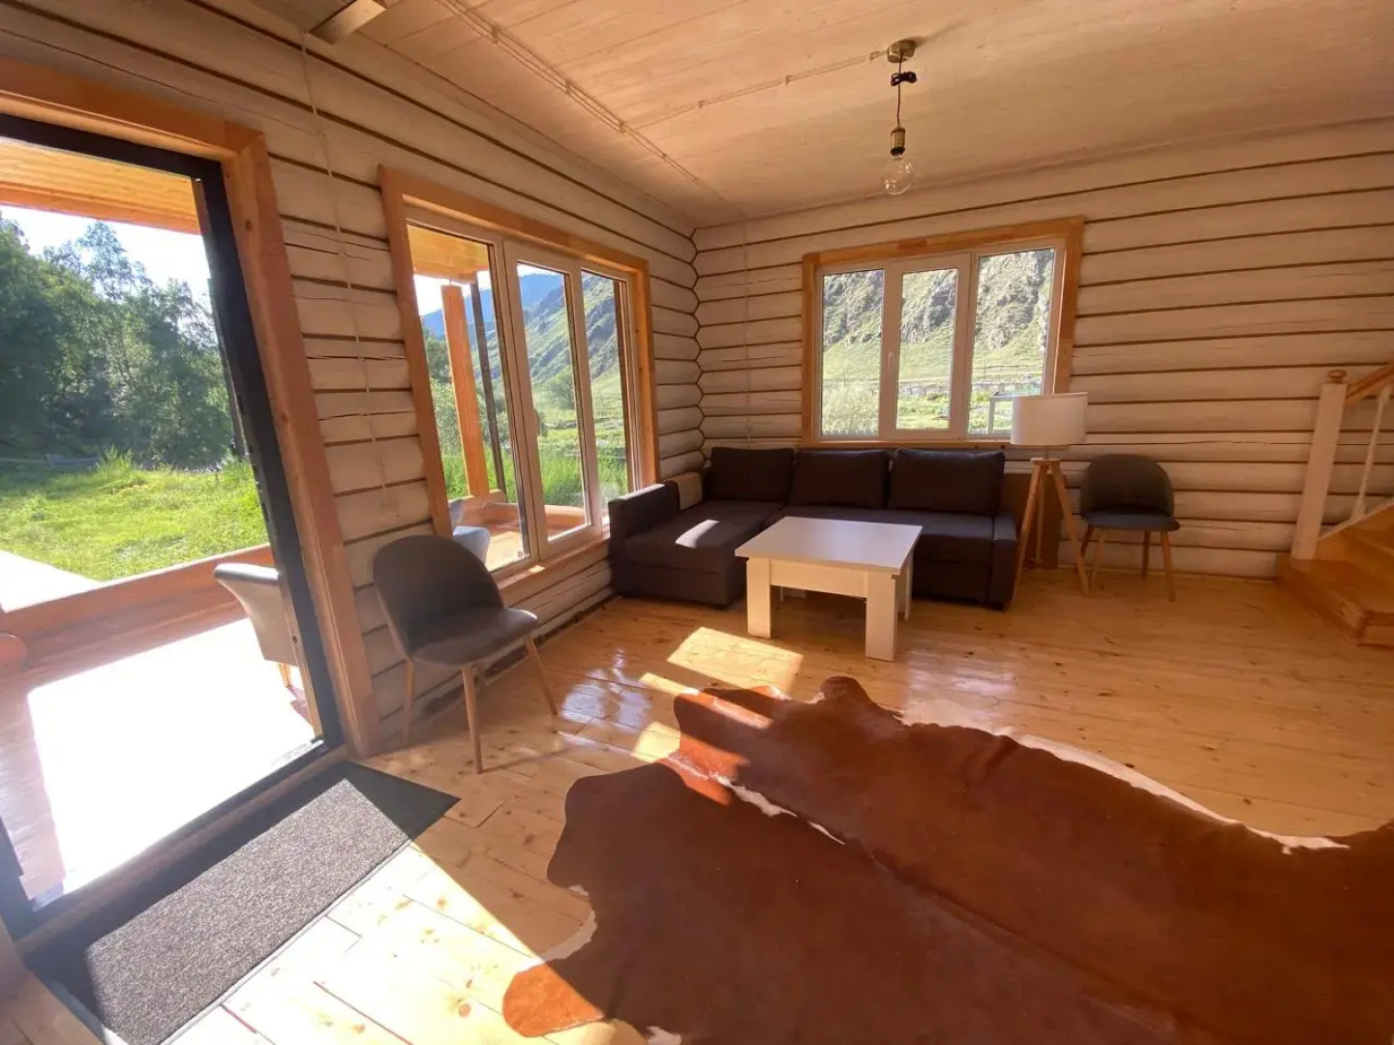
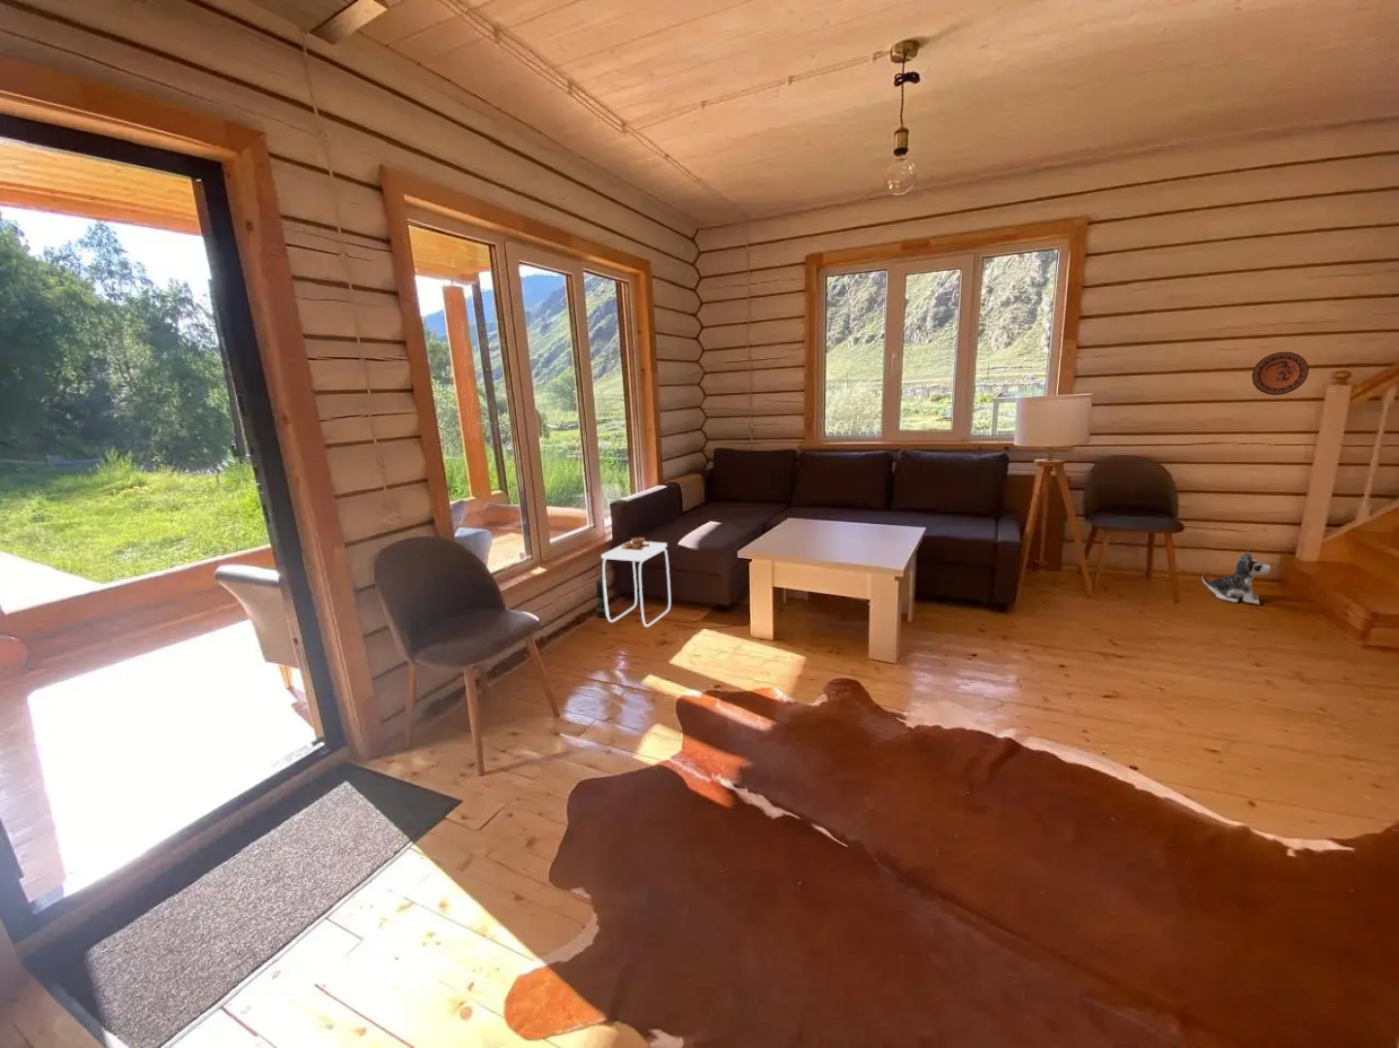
+ plush toy (1235, 574)
+ decorative plate (1279, 373)
+ side table (636, 578)
+ lantern (600, 592)
